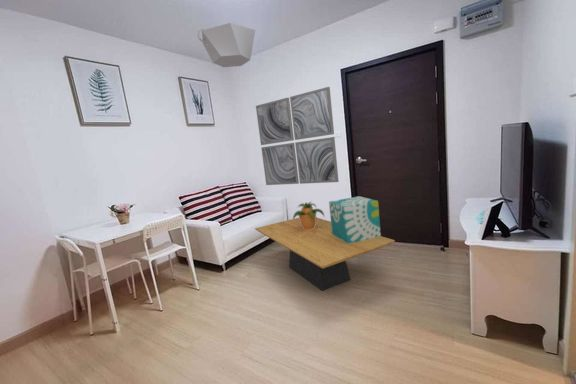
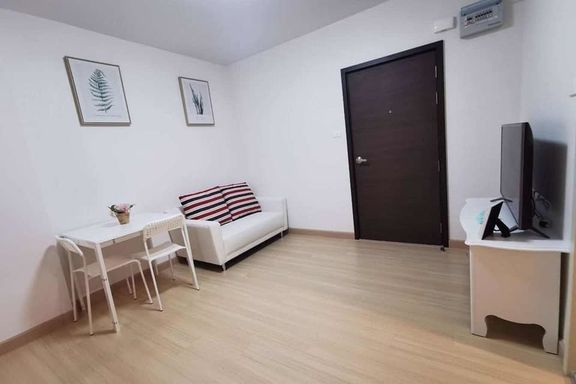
- ceiling light (228, 46)
- potted plant (305, 215)
- coffee table (315, 253)
- wall art (295, 142)
- decorative box (353, 218)
